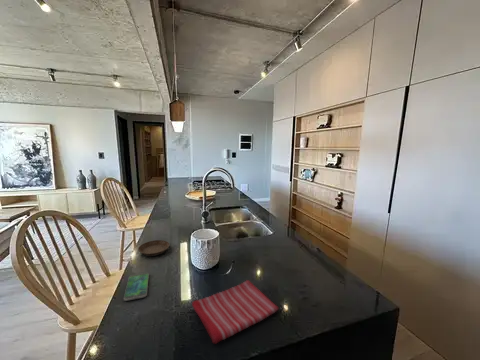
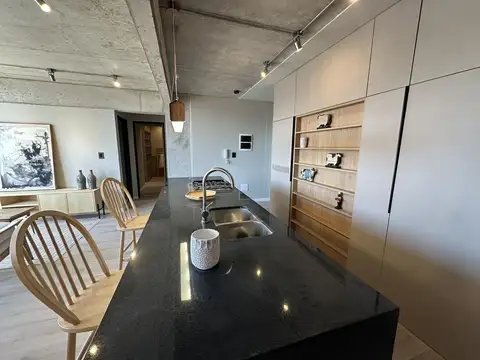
- saucer (154, 248)
- smartphone (137, 285)
- dish towel (234, 306)
